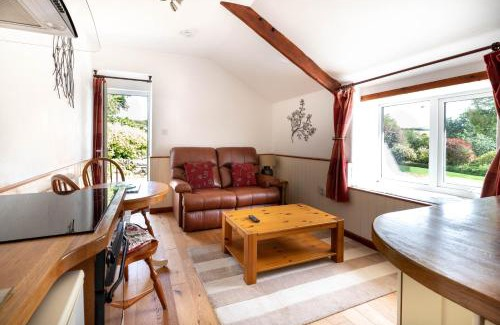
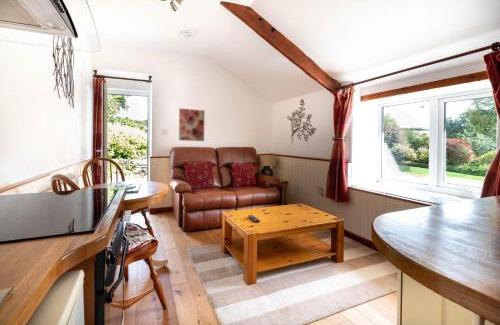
+ wall art (191, 125)
